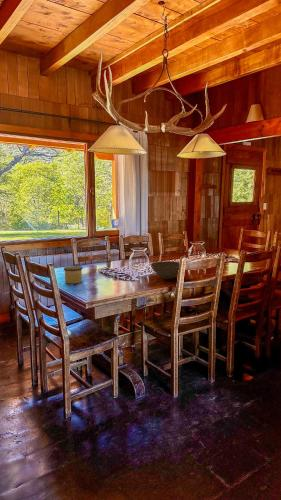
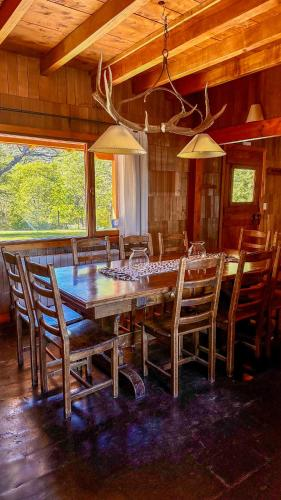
- candle (73, 274)
- bowl (168, 271)
